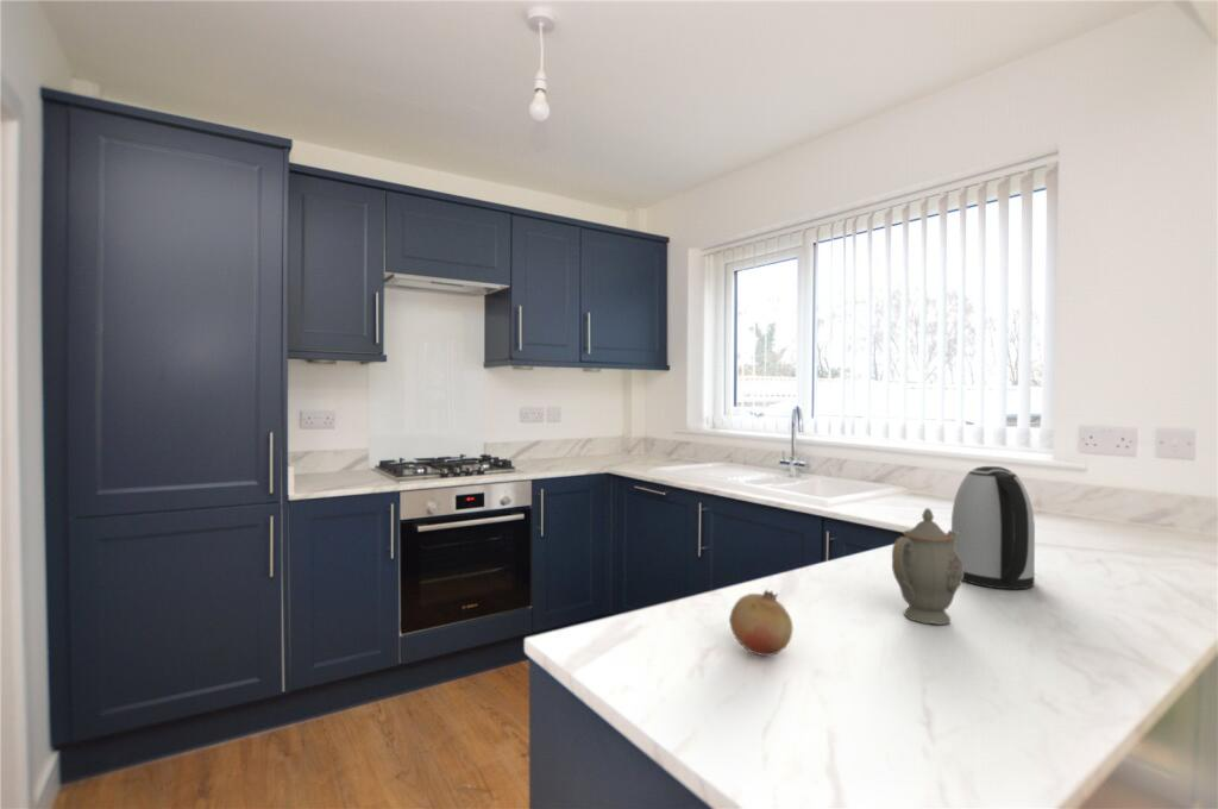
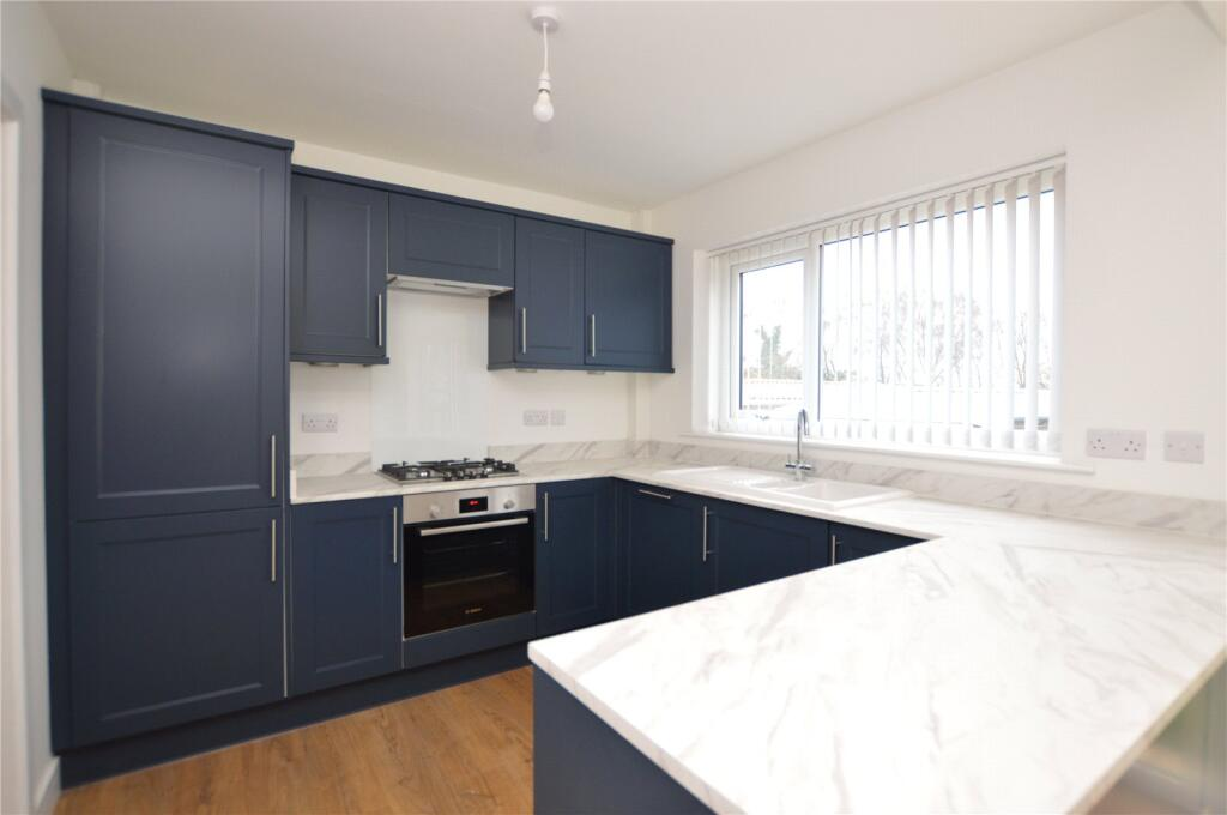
- fruit (760, 620)
- chinaware (927, 562)
- kettle (997, 525)
